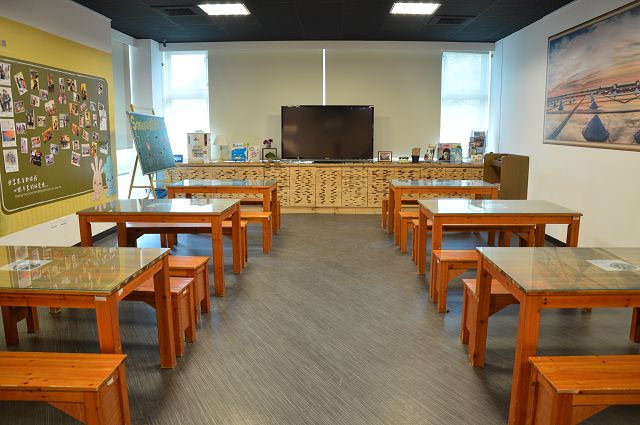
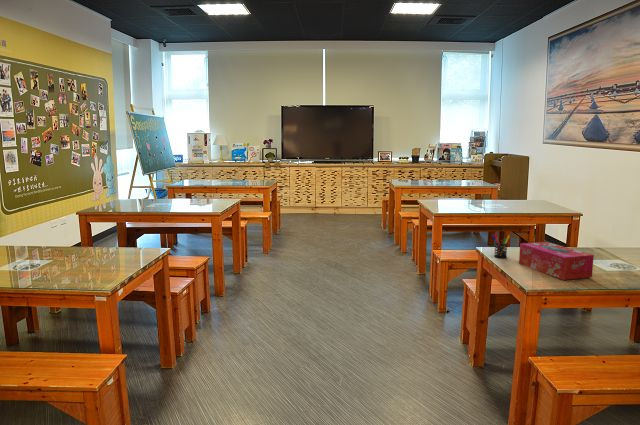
+ tissue box (554, 259)
+ pen holder (501, 245)
